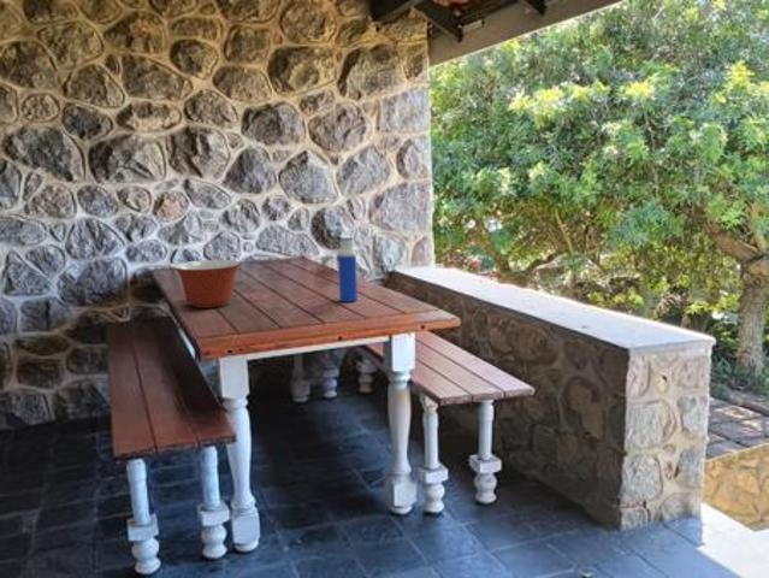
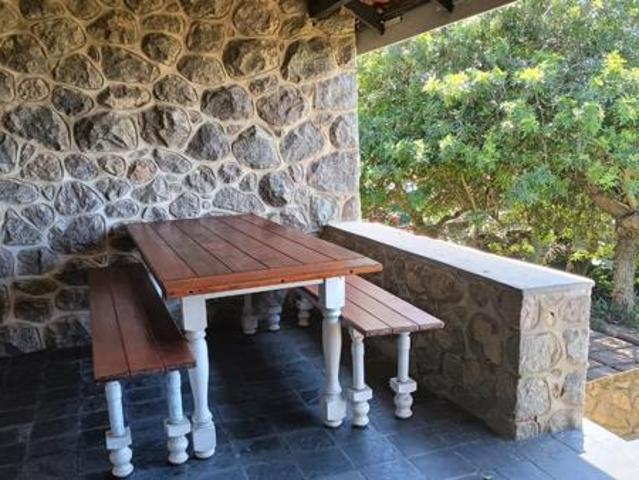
- mixing bowl (208, 284)
- water bottle (347, 269)
